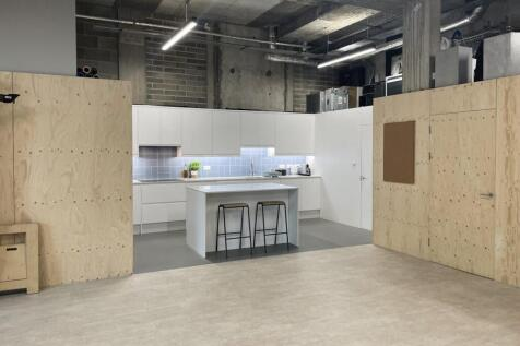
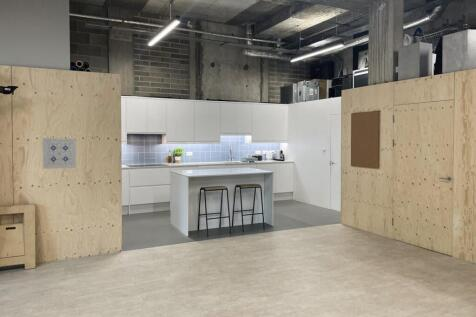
+ wall art (59, 153)
